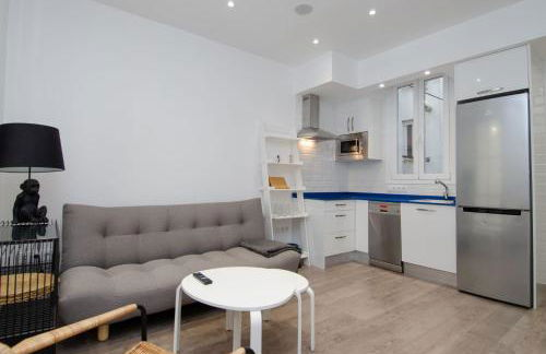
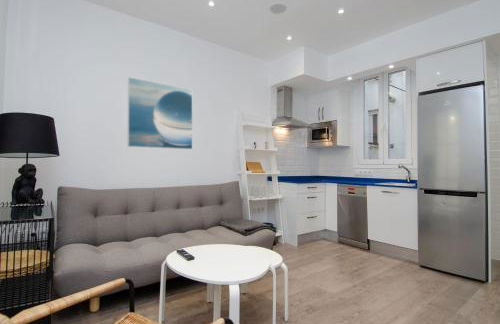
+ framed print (162, 115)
